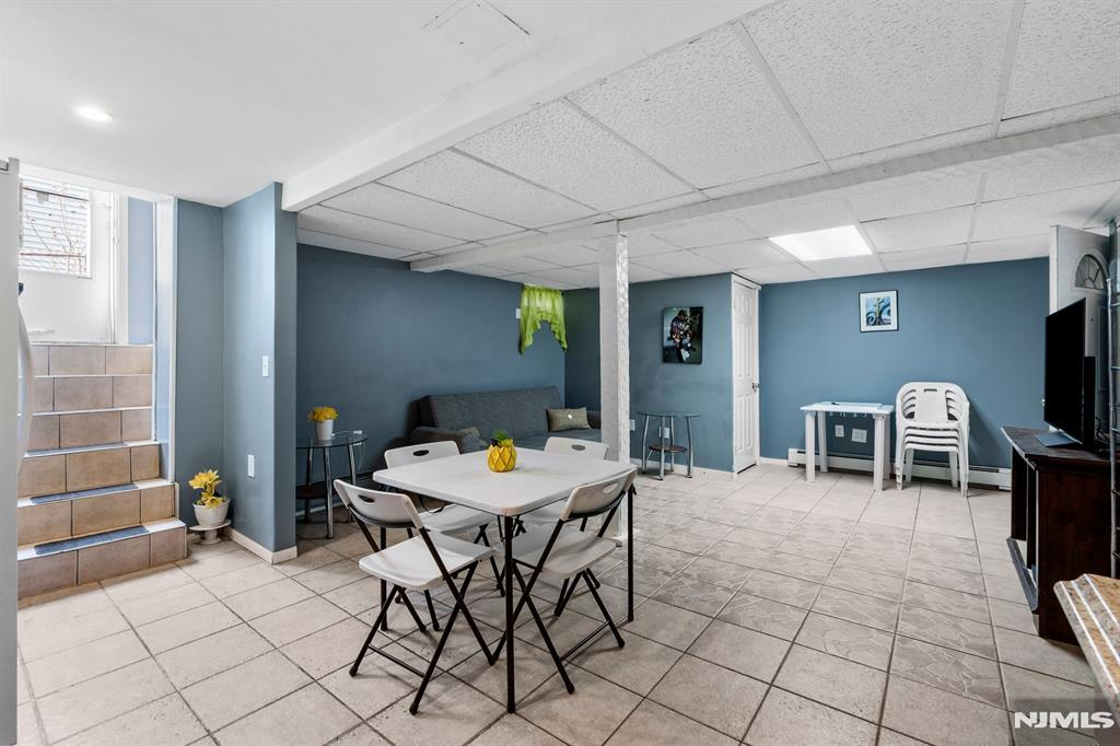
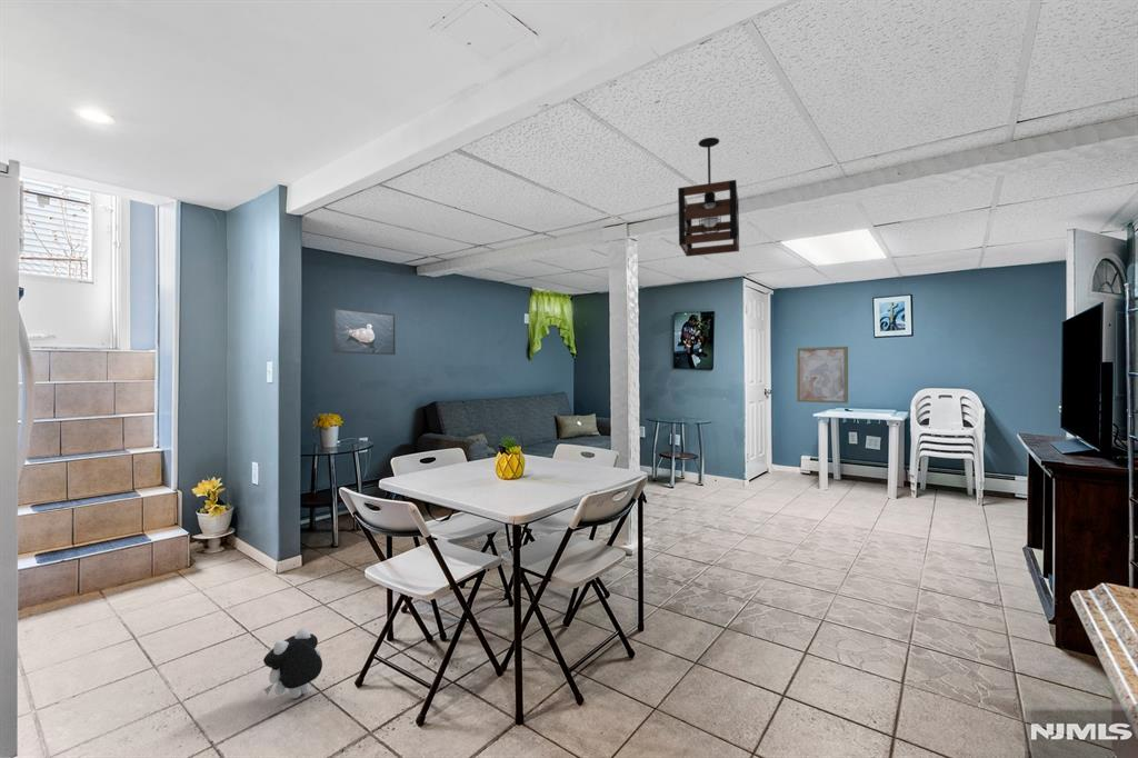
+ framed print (365, 332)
+ wall art (821, 375)
+ pendant light (709, 195)
+ plush toy (293, 666)
